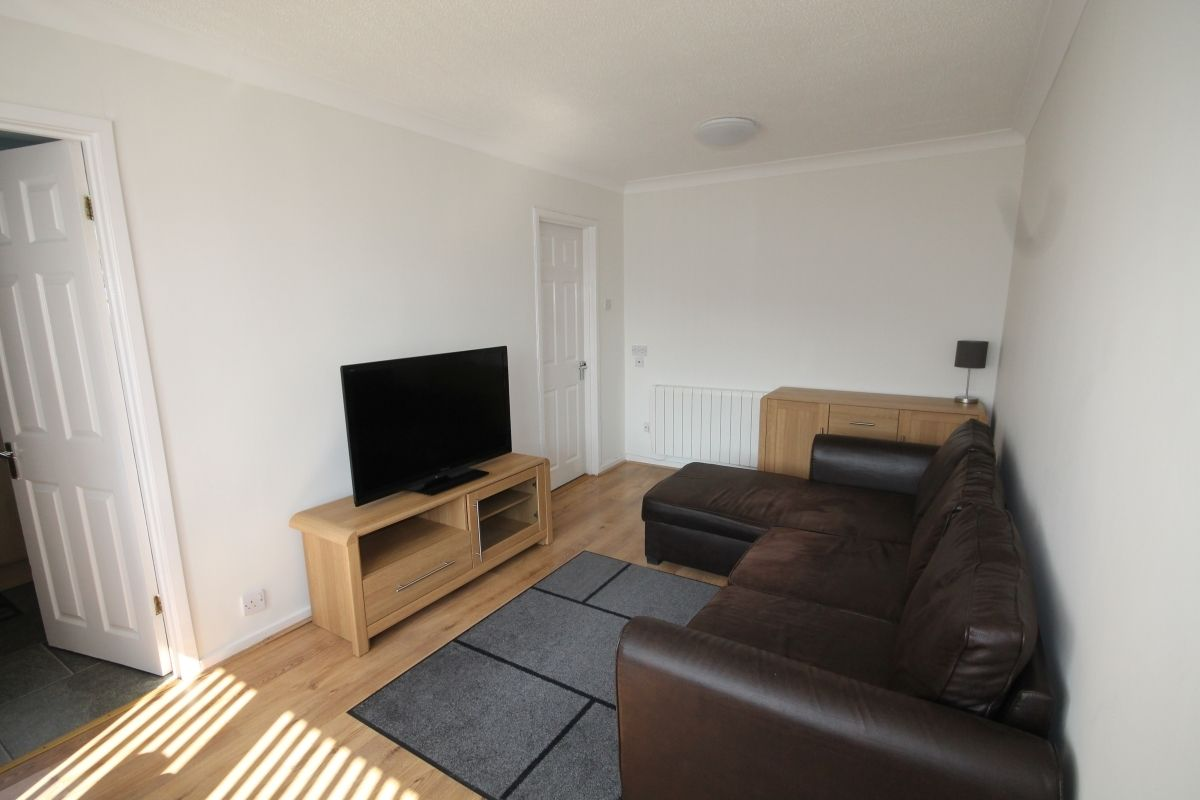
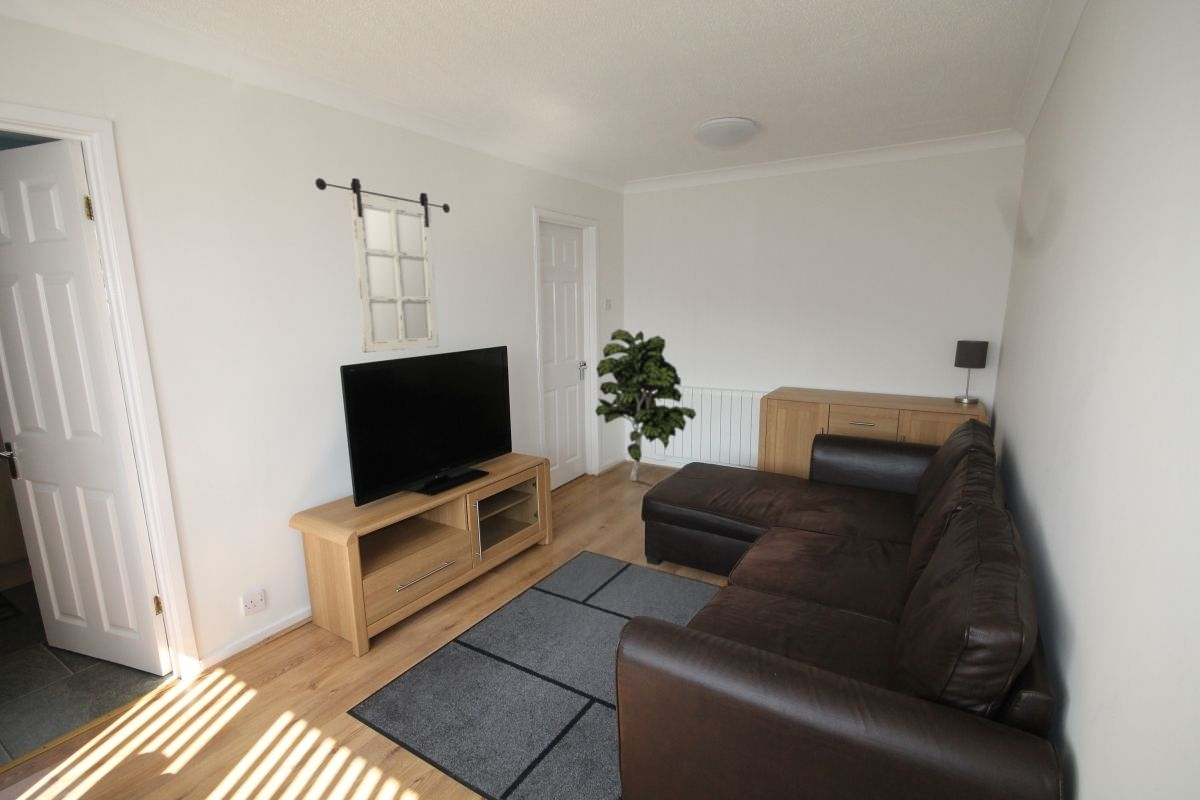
+ home mirror (397, 269)
+ indoor plant (642, 406)
